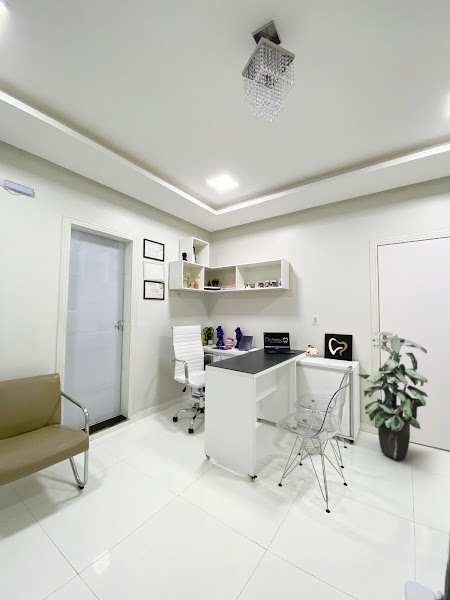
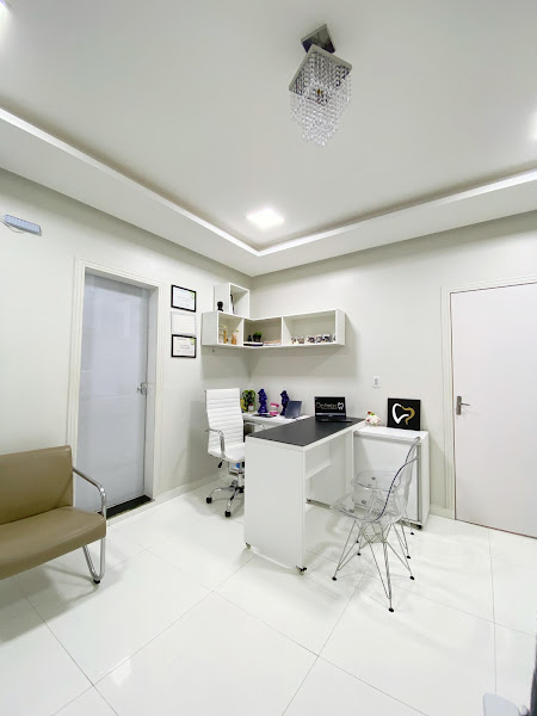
- indoor plant (391, 391)
